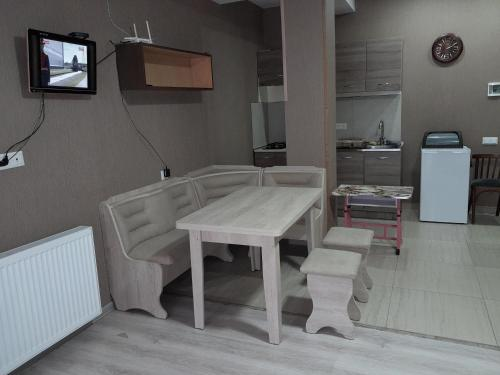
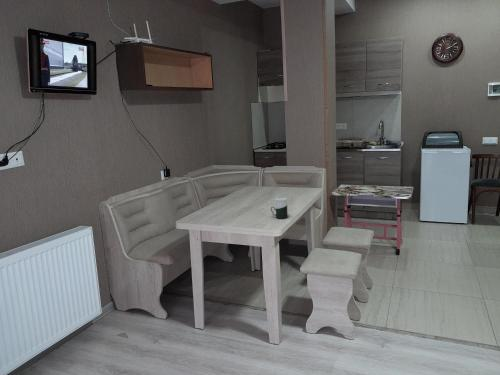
+ cup (279, 208)
